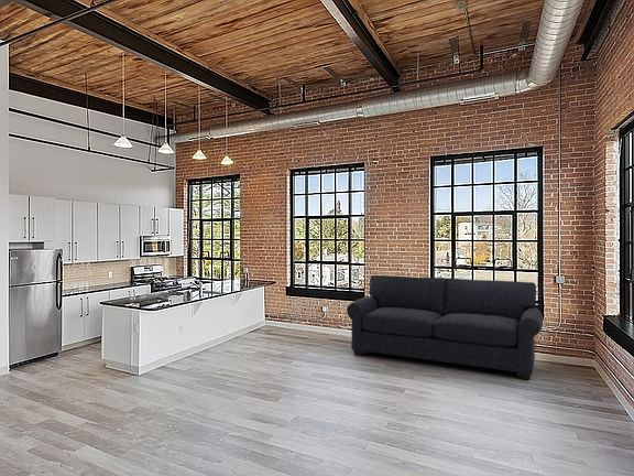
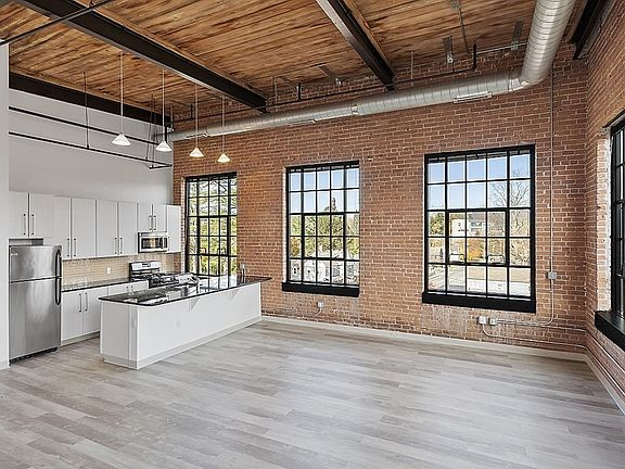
- sofa (440, 318)
